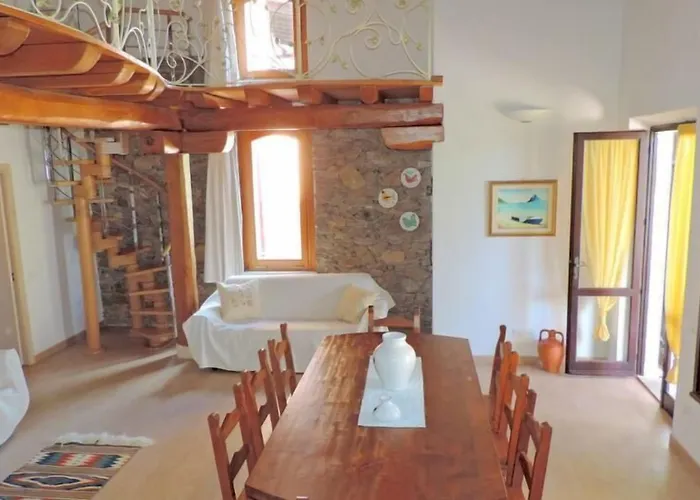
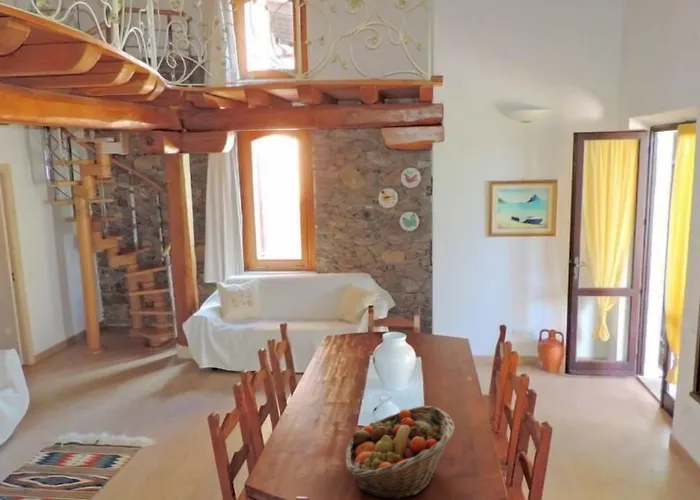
+ fruit basket (399, 448)
